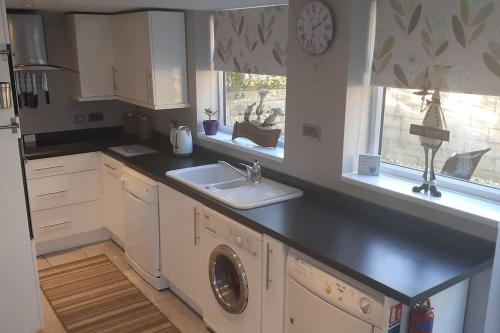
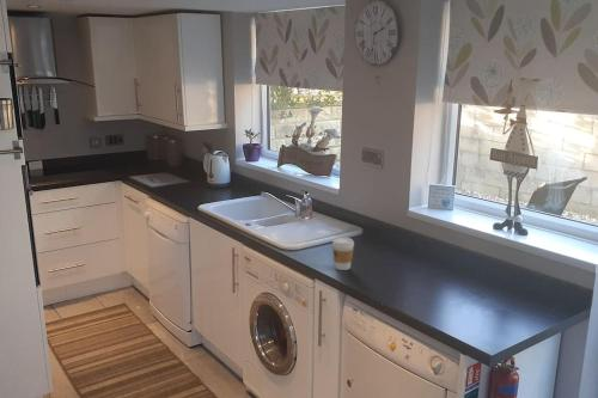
+ coffee cup (342, 253)
